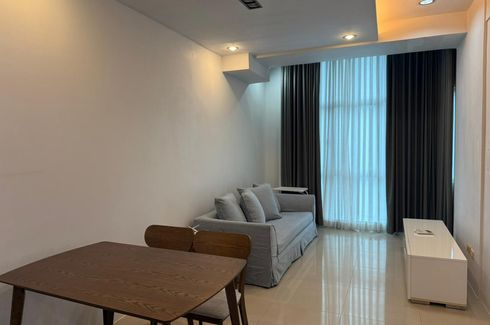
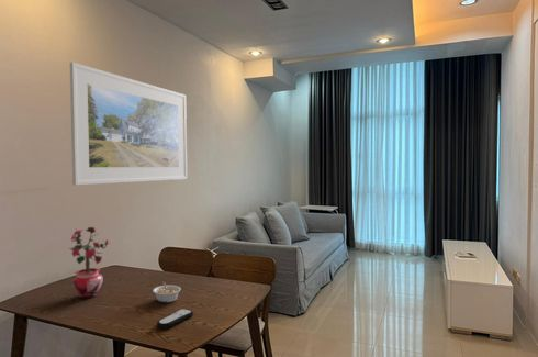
+ remote control (175, 317)
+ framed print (139, 132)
+ legume (166, 292)
+ potted plant (86, 260)
